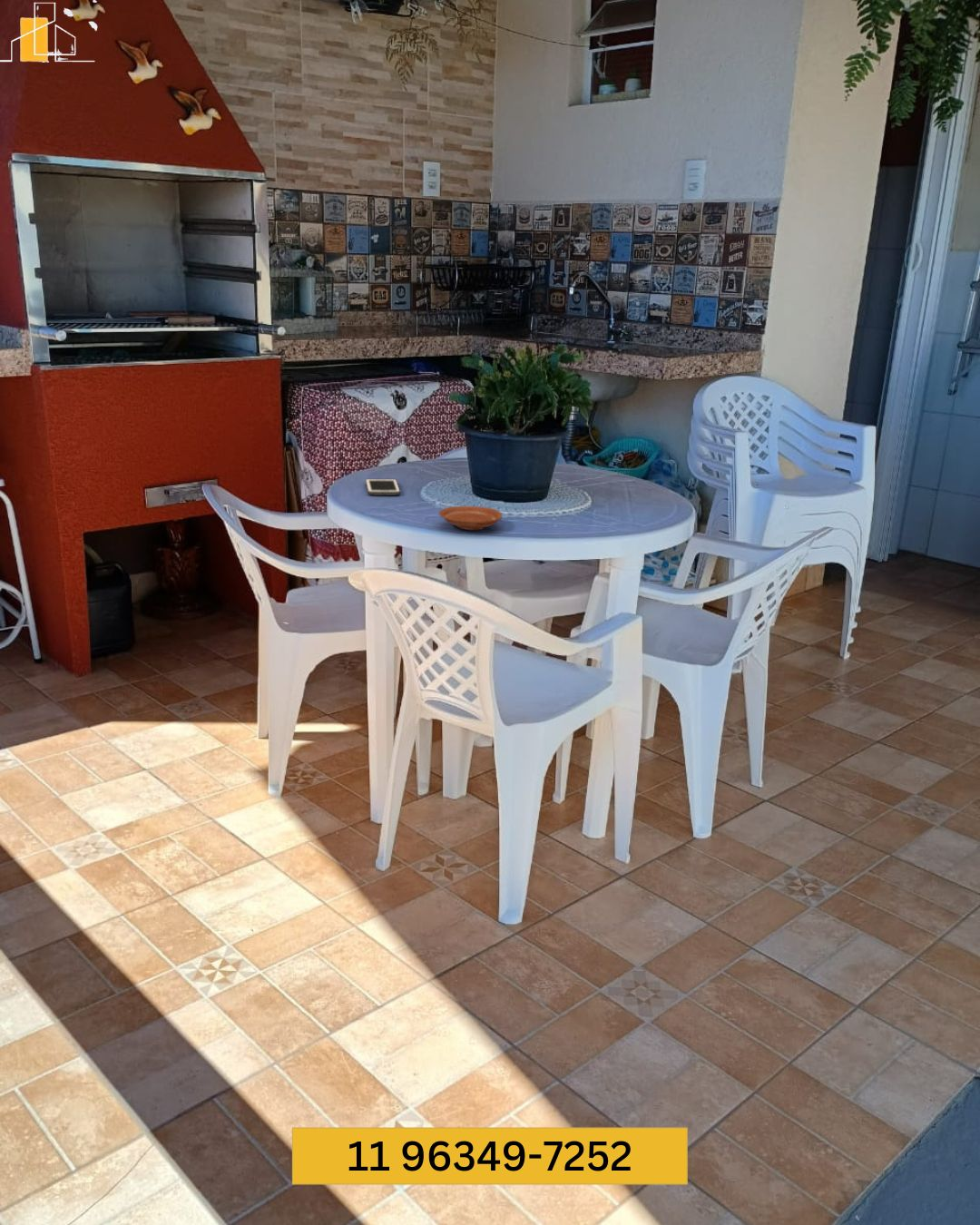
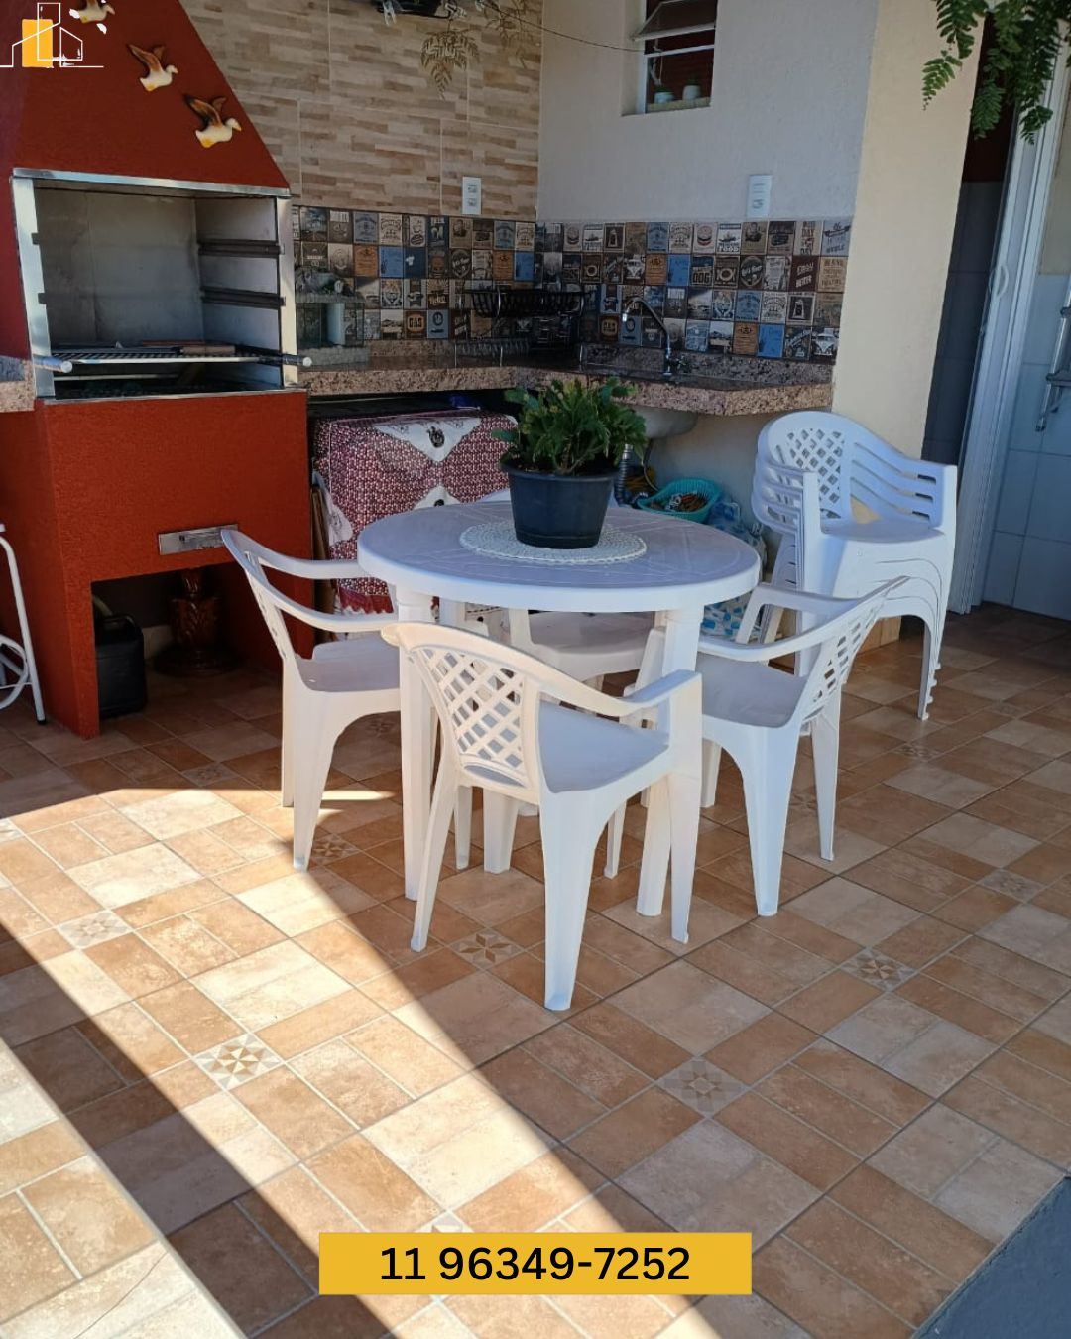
- plate (470, 520)
- cell phone (382, 486)
